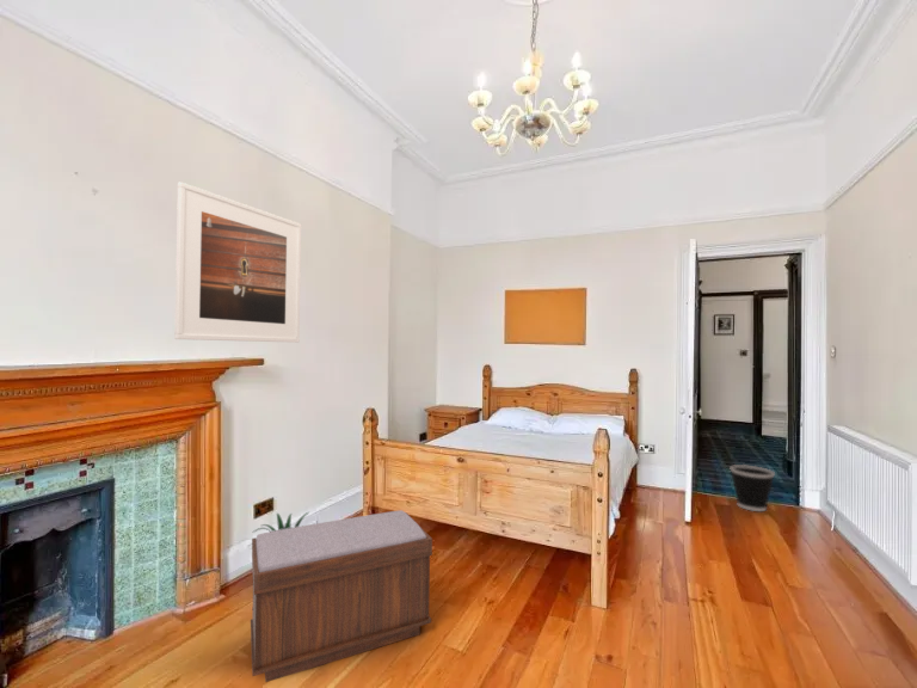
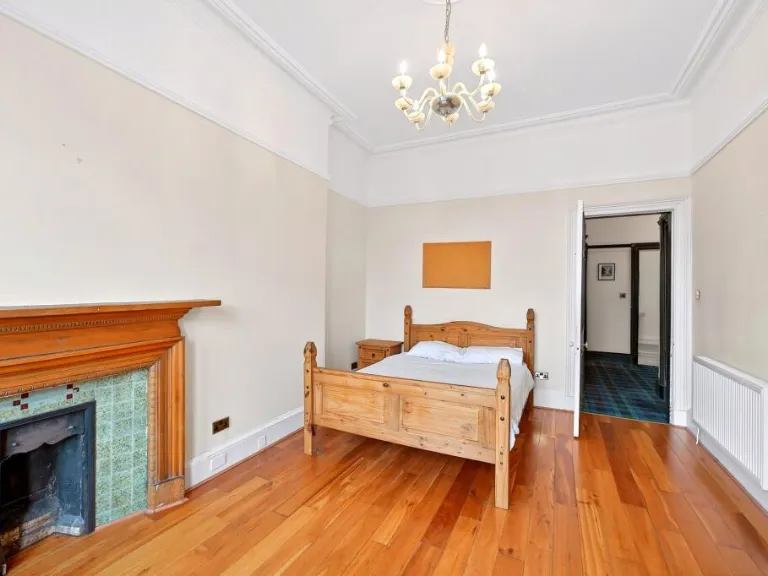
- wastebasket (751, 487)
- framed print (246, 272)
- potted plant (279, 529)
- bench (341, 582)
